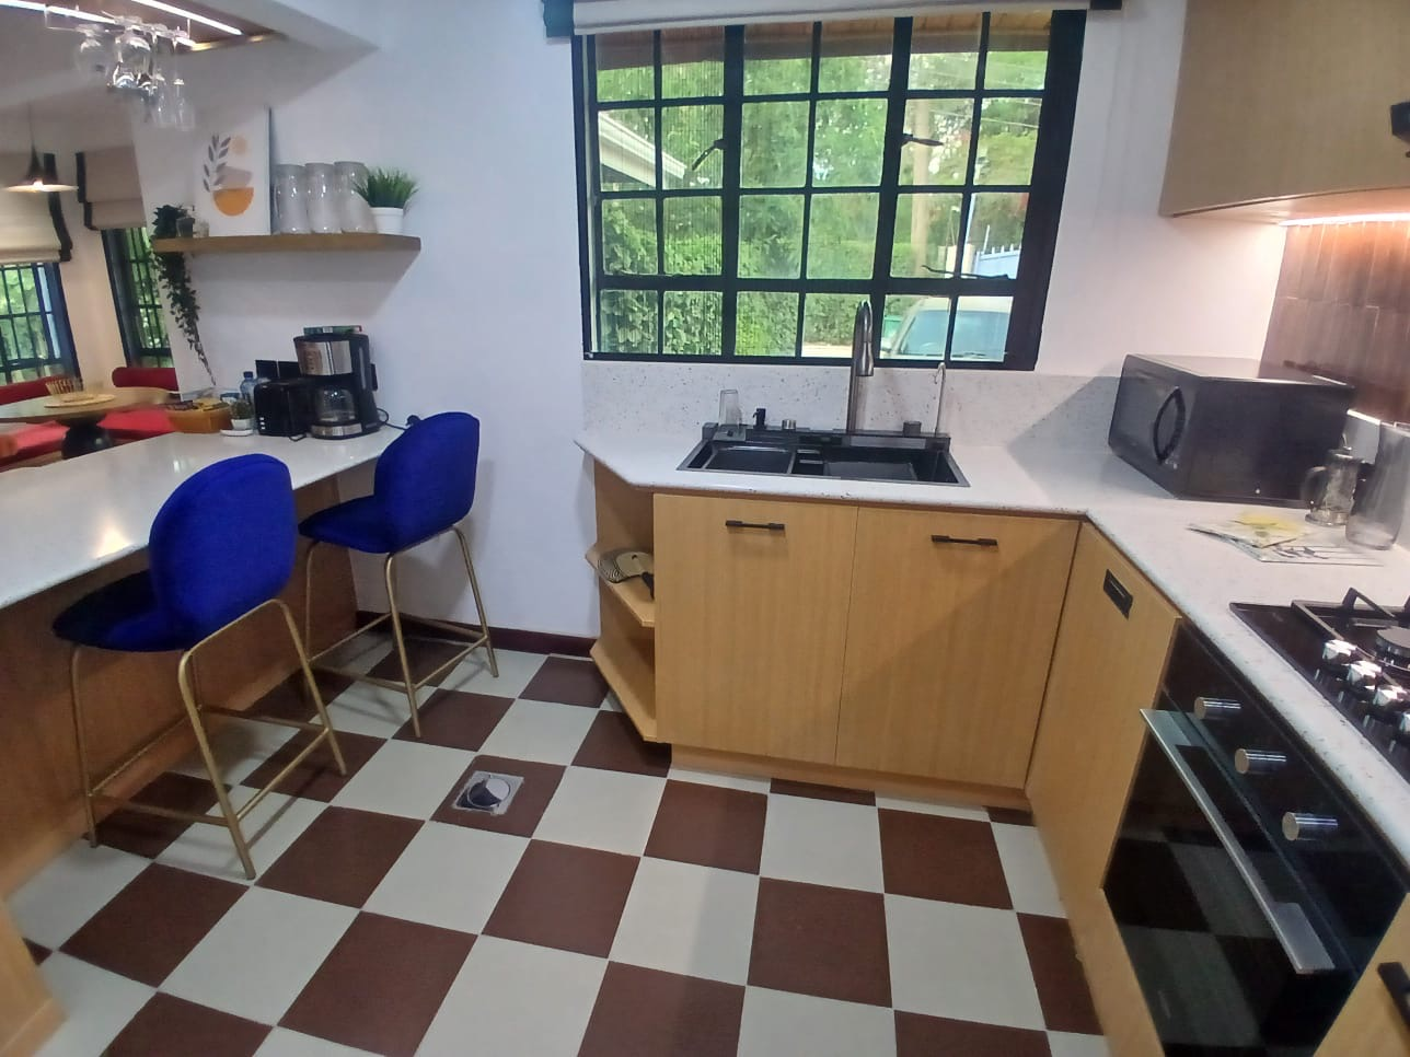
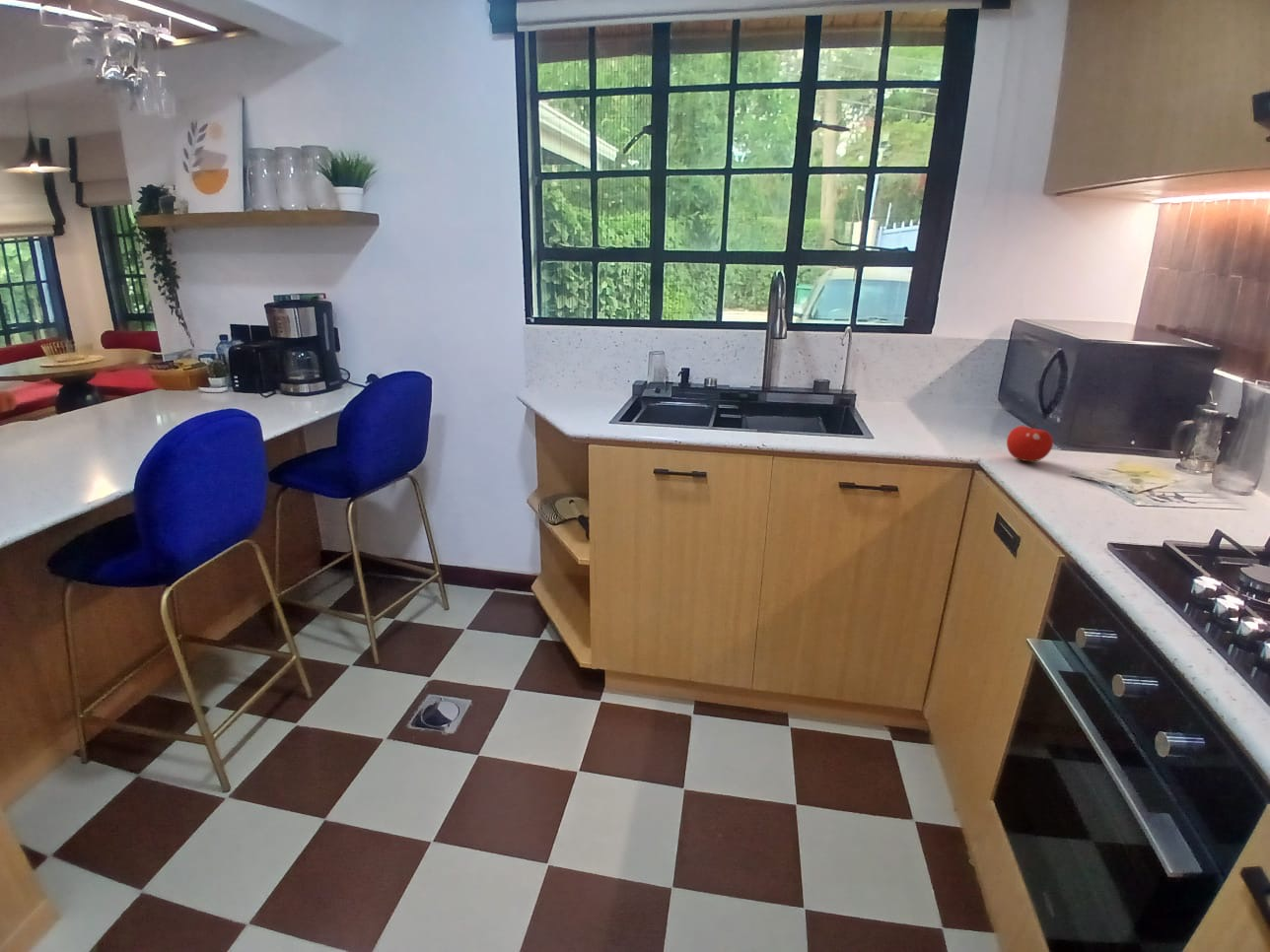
+ fruit (1029, 441)
